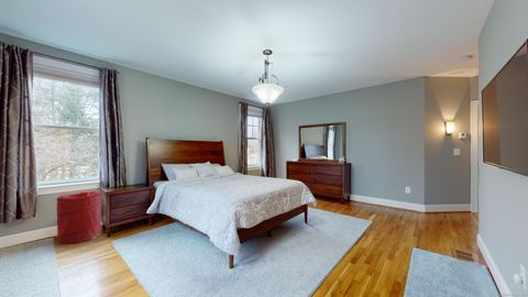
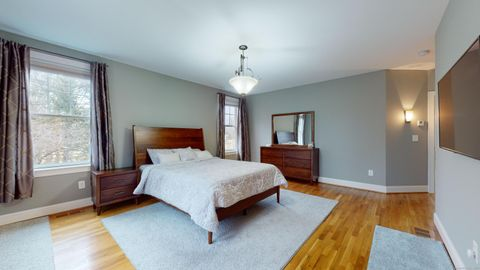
- laundry hamper (80, 215)
